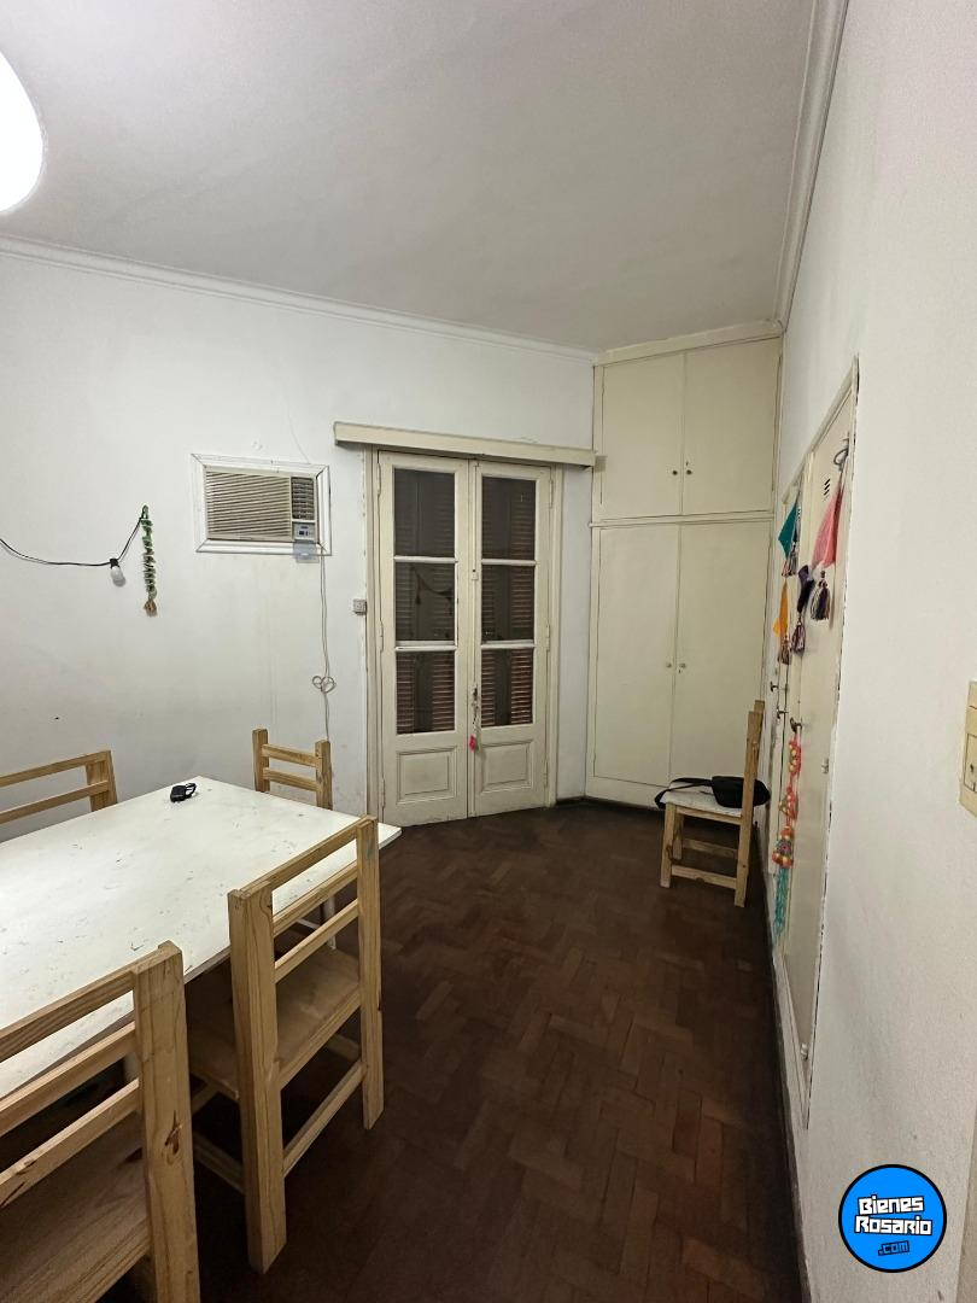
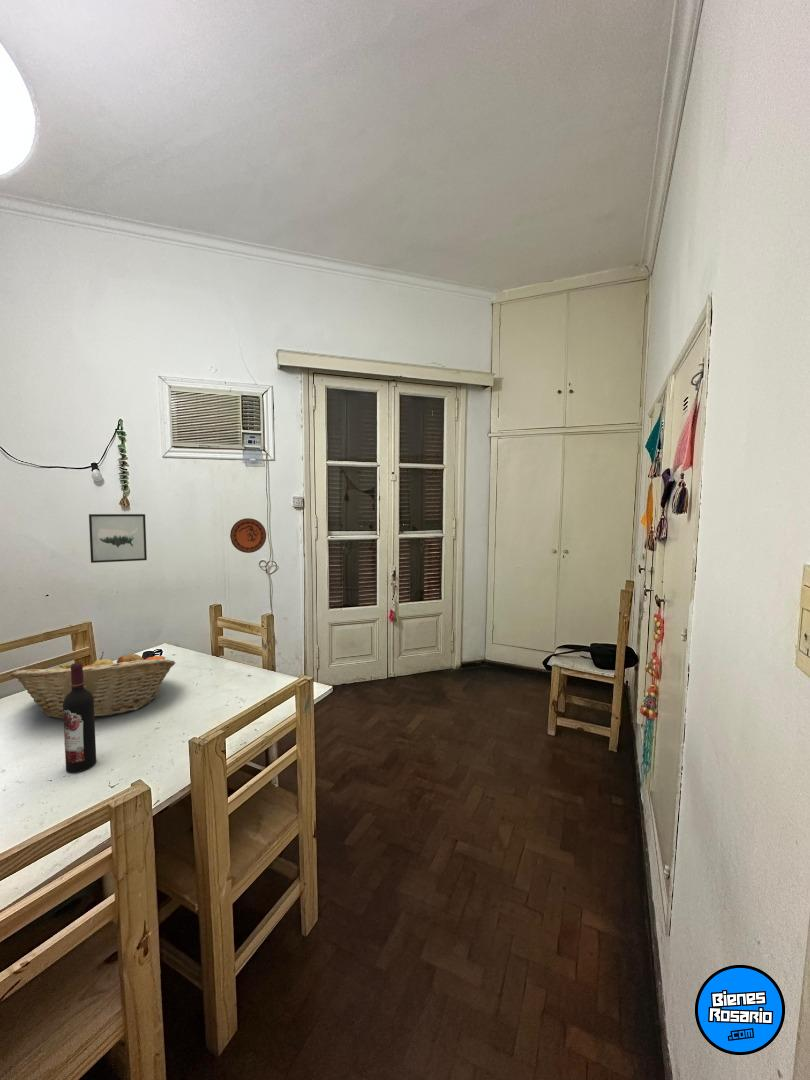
+ wall art (118, 537)
+ fruit basket (99, 677)
+ decorative plate (248, 535)
+ wine bottle (79, 715)
